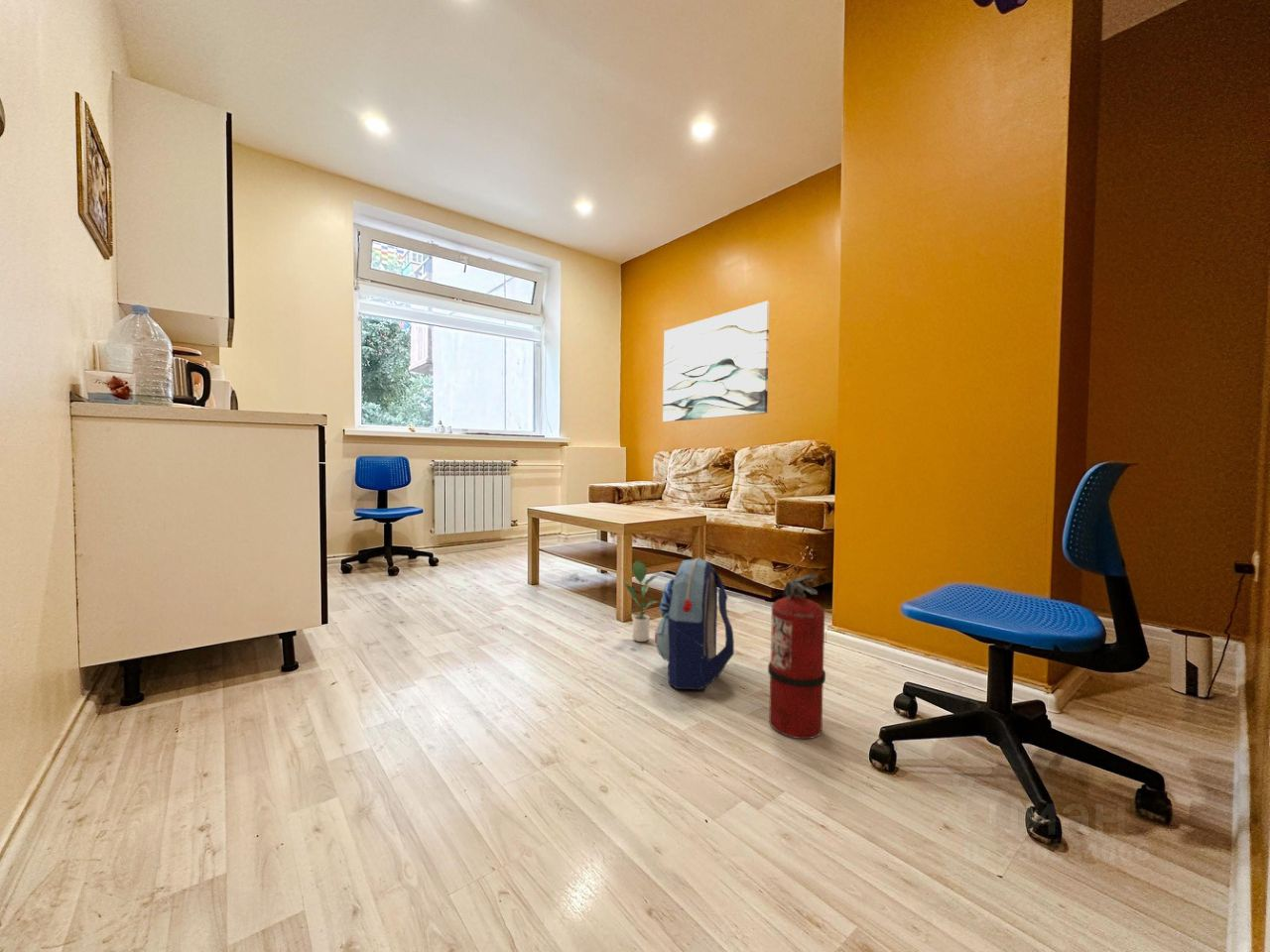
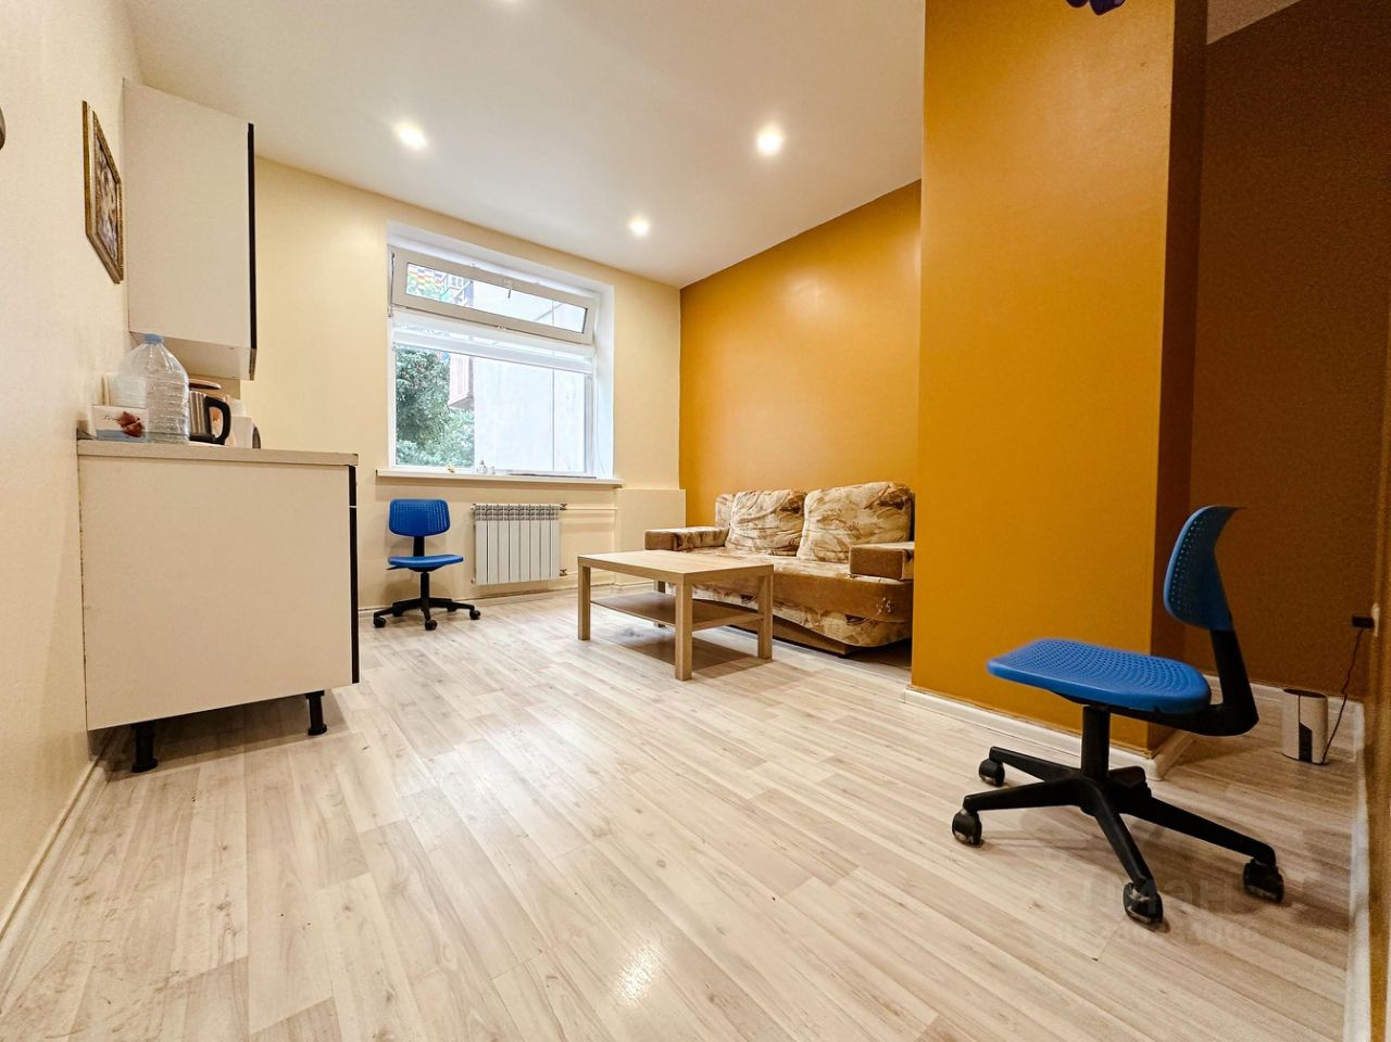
- potted plant (641, 602)
- backpack (695, 616)
- wall art (710, 368)
- fire extinguisher (796, 645)
